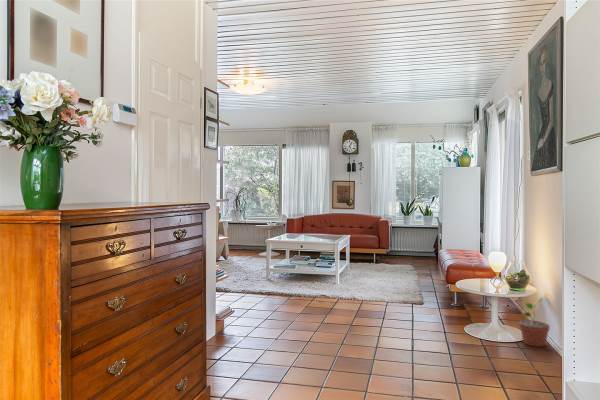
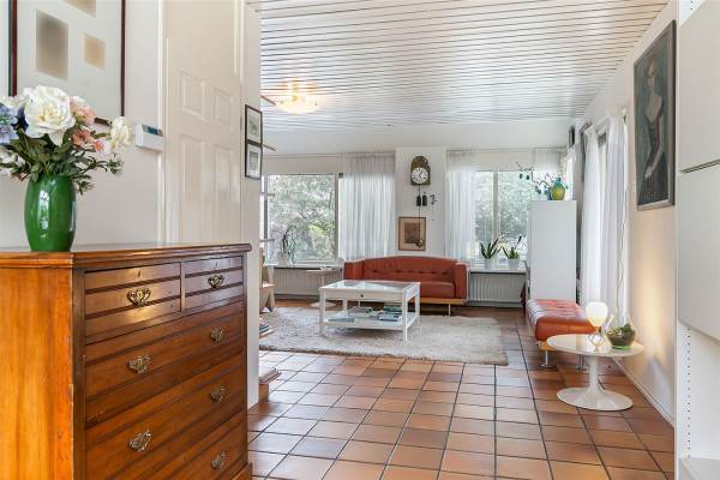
- potted plant (534, 320)
